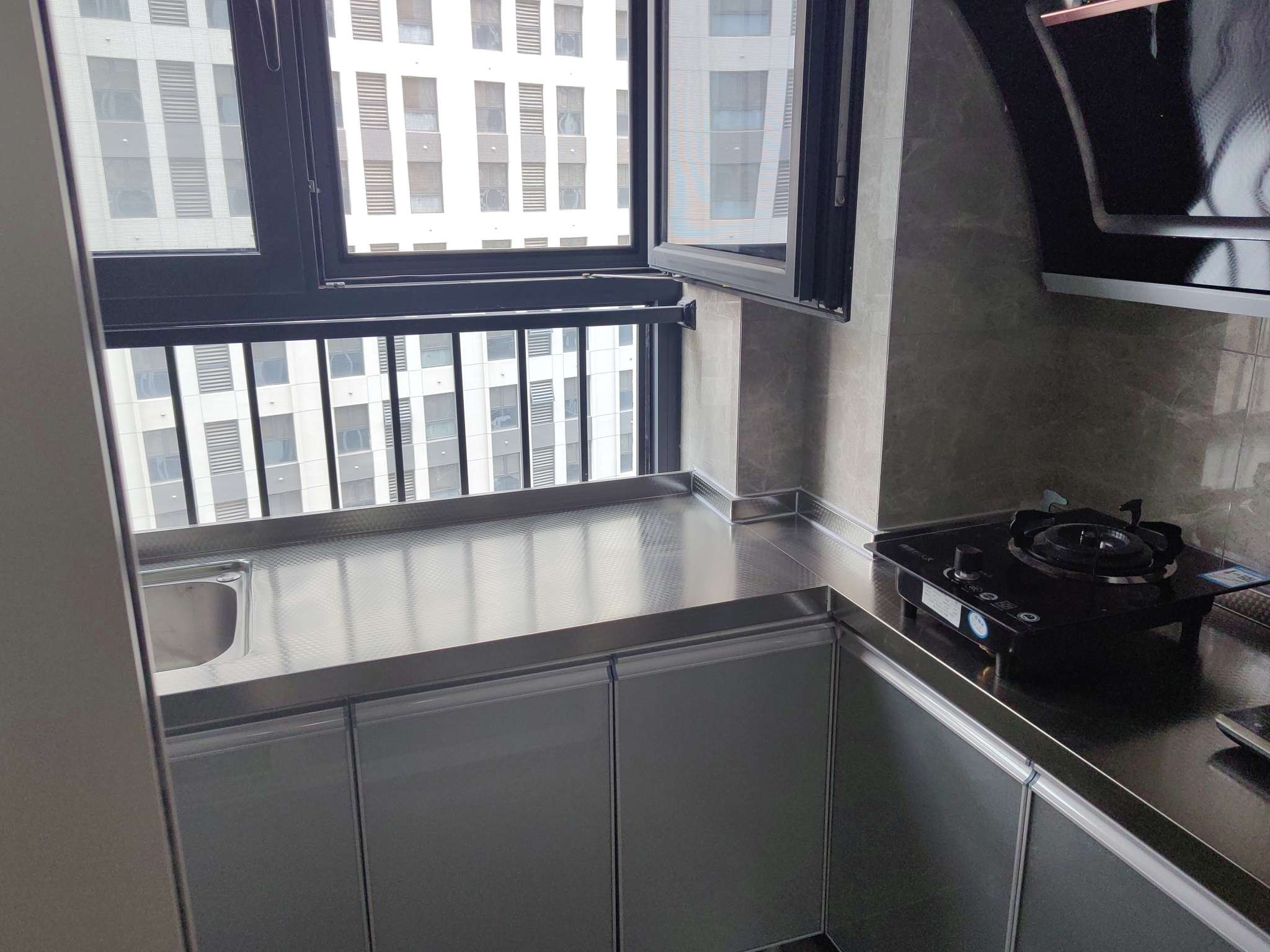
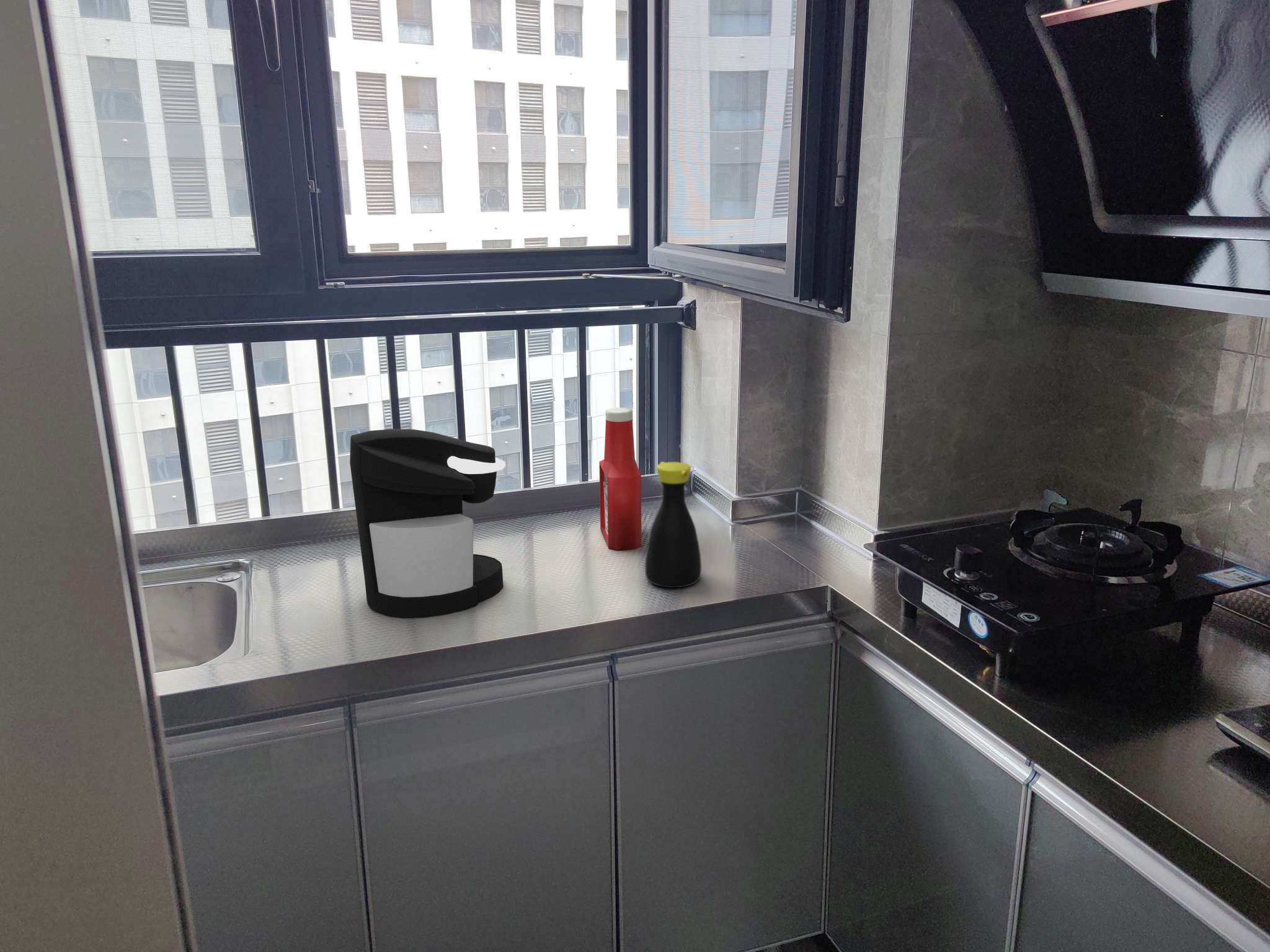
+ soap bottle (619, 475)
+ coffee maker (433, 512)
+ bottle (673, 523)
